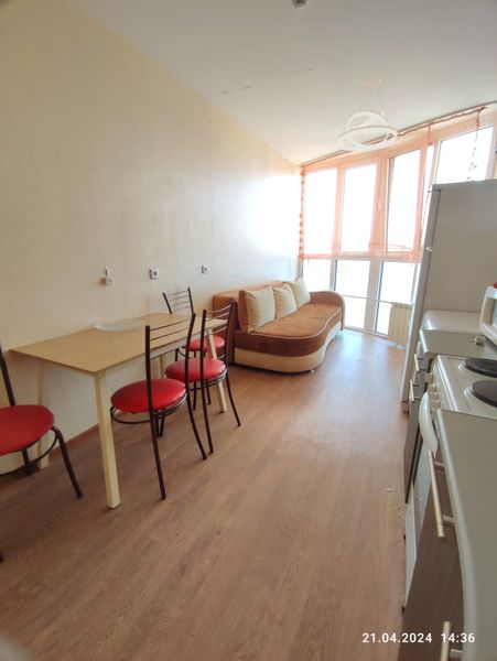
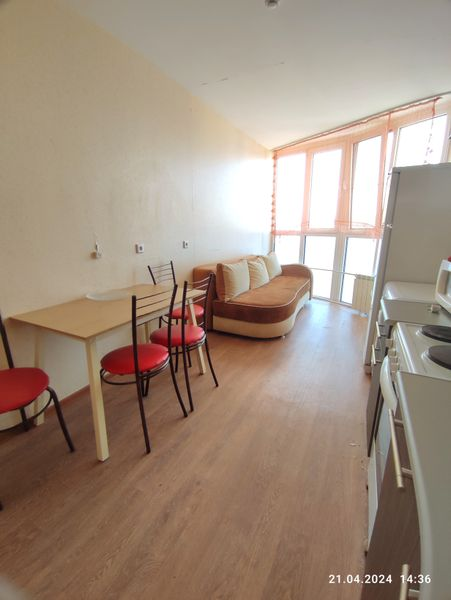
- pendant light (368, 113)
